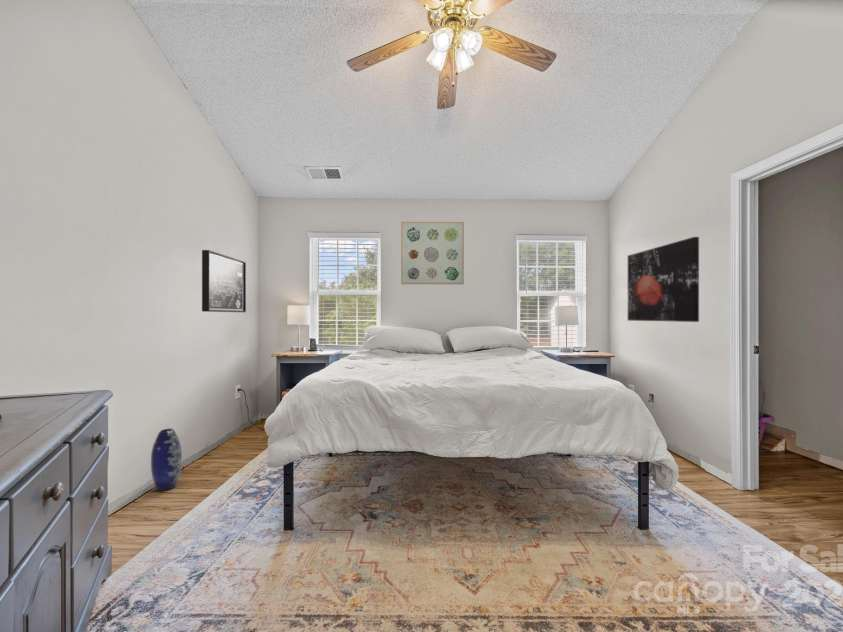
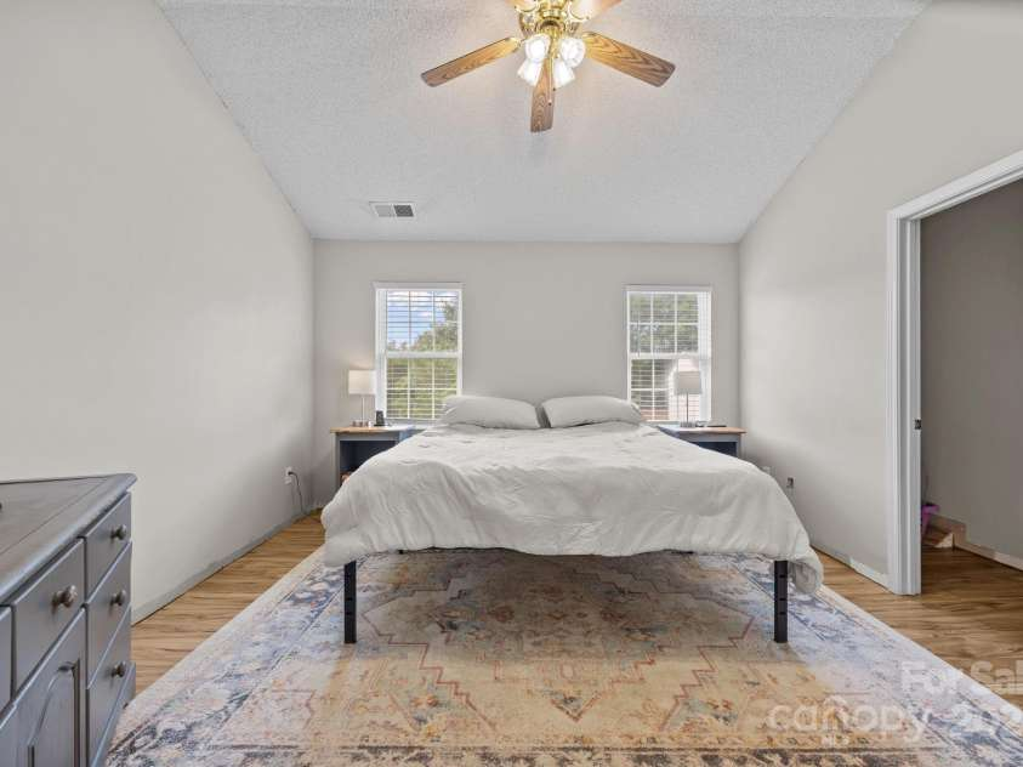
- wall art (432, 253)
- wall art (658, 284)
- wall art (226, 284)
- vase (166, 458)
